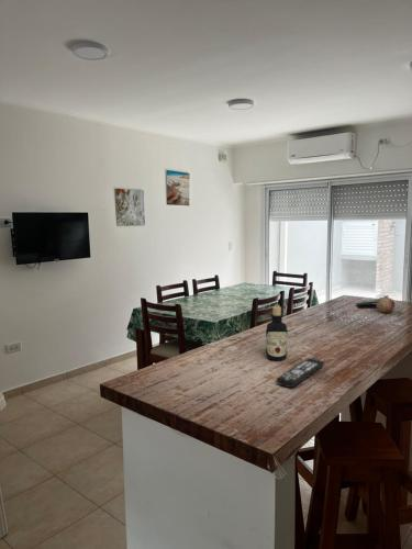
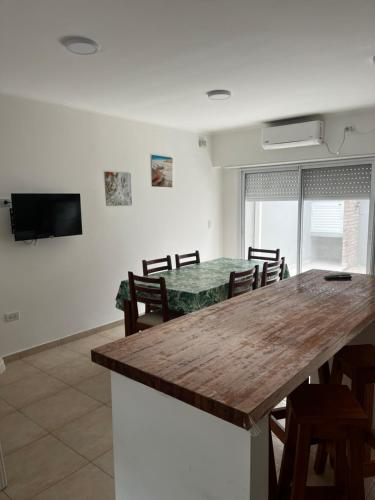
- remote control (301, 371)
- bottle (276, 333)
- fruit (385, 303)
